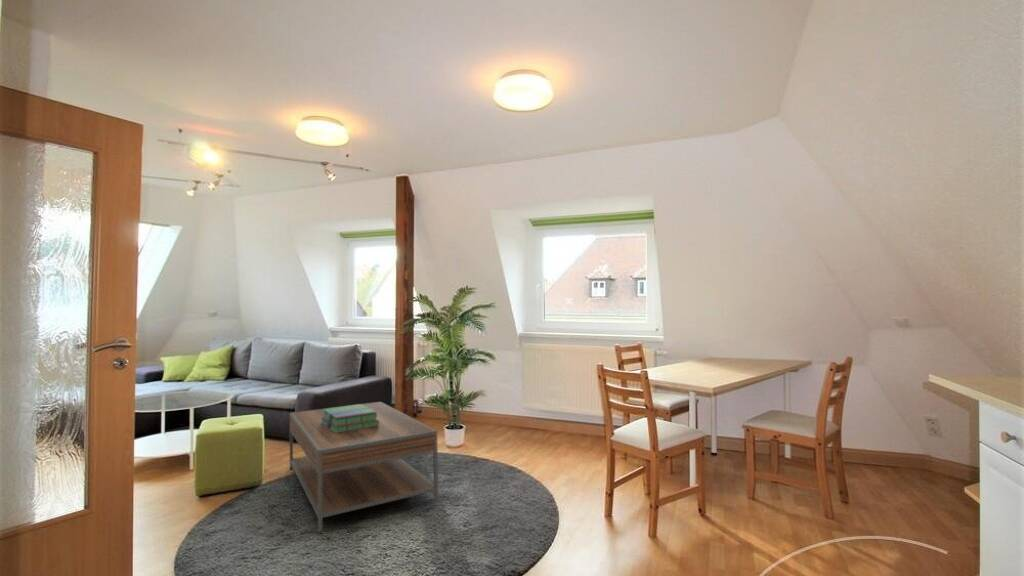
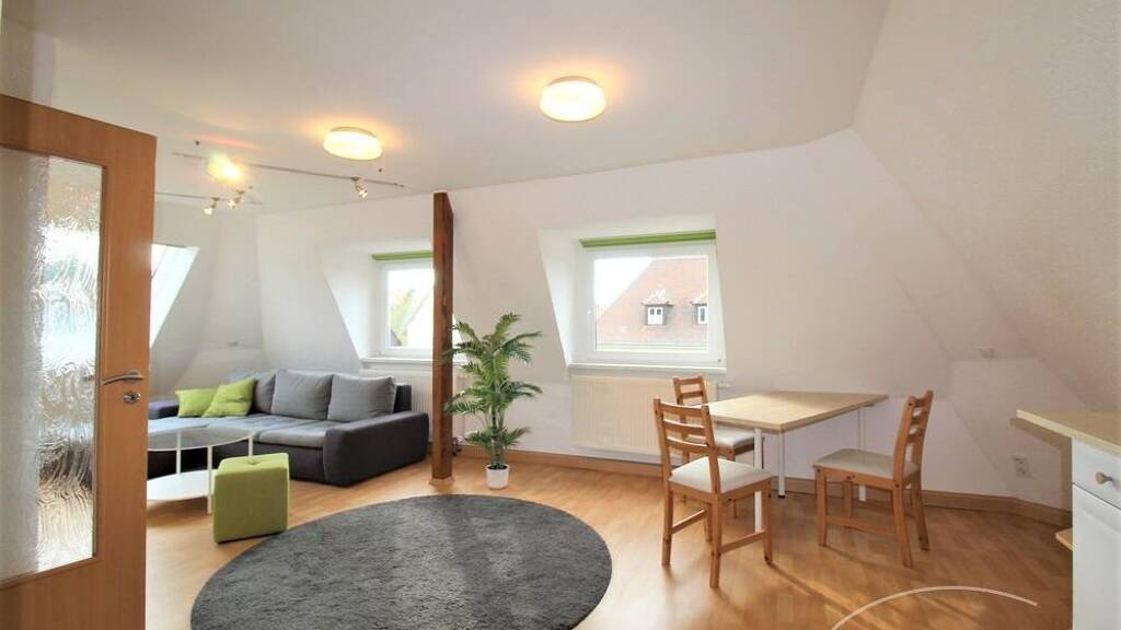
- stack of books (349, 416)
- coffee table (359, 452)
